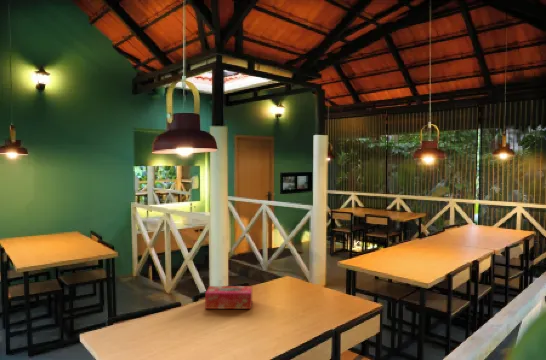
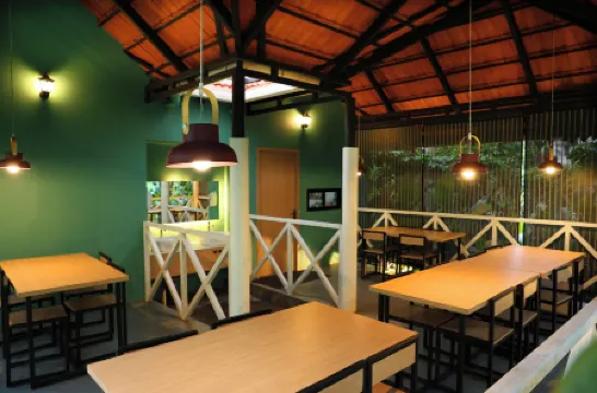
- tissue box (229, 297)
